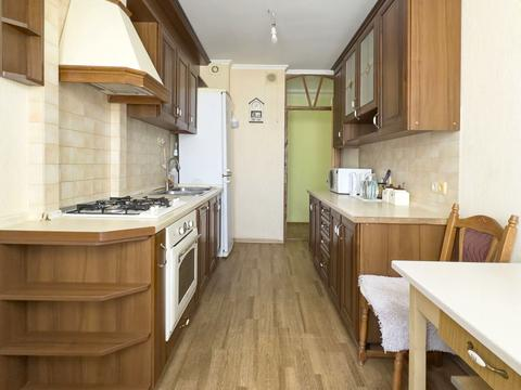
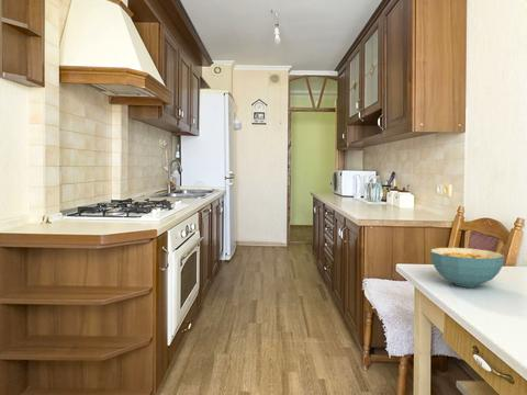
+ cereal bowl (464, 268)
